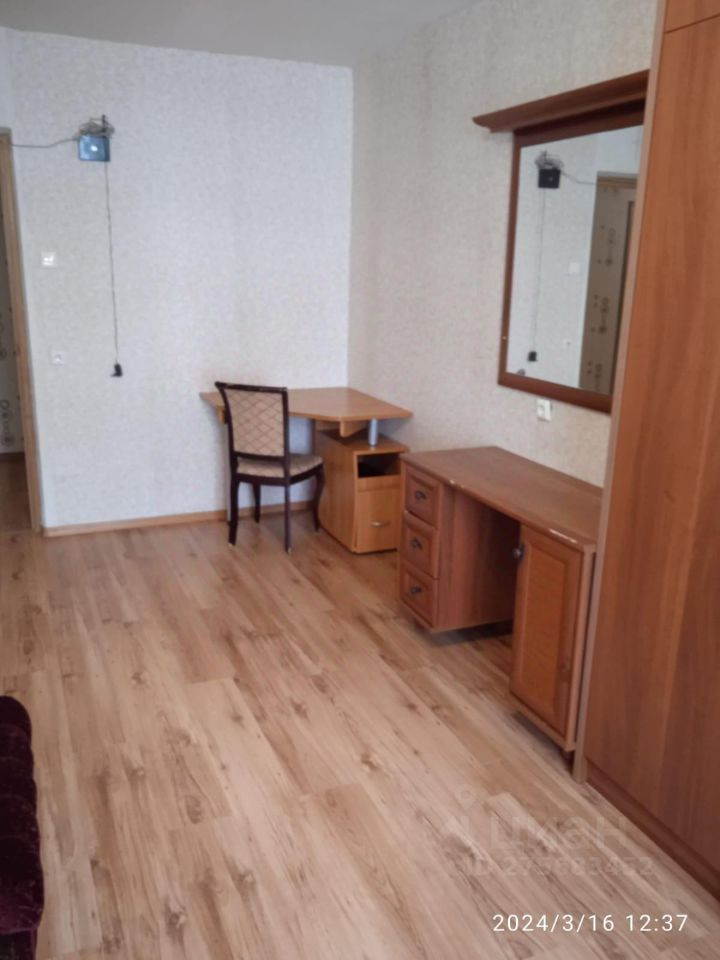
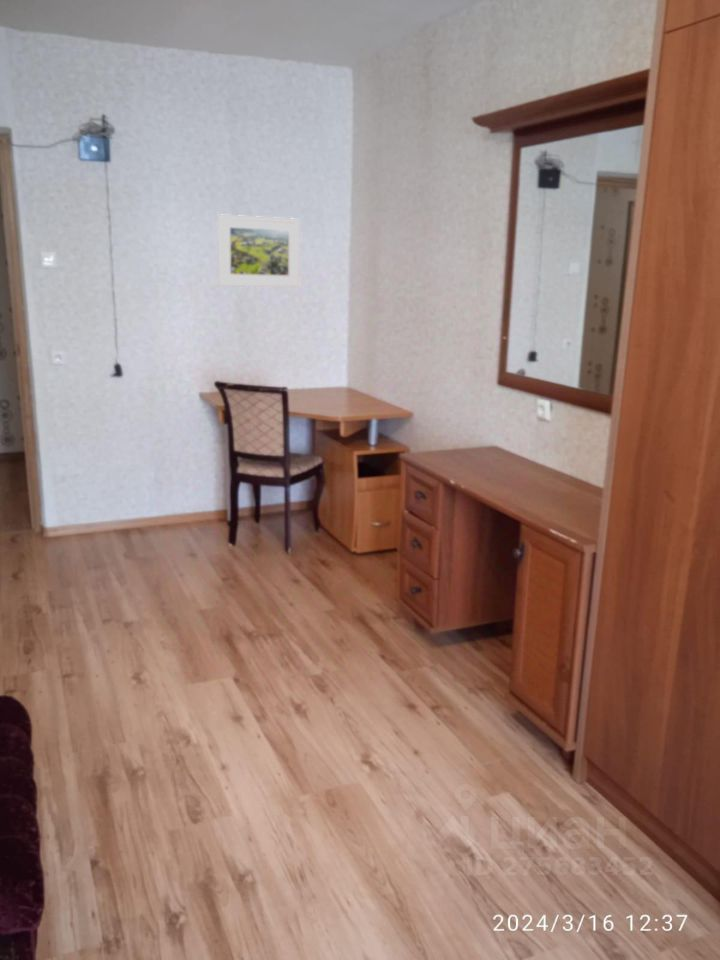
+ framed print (259, 252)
